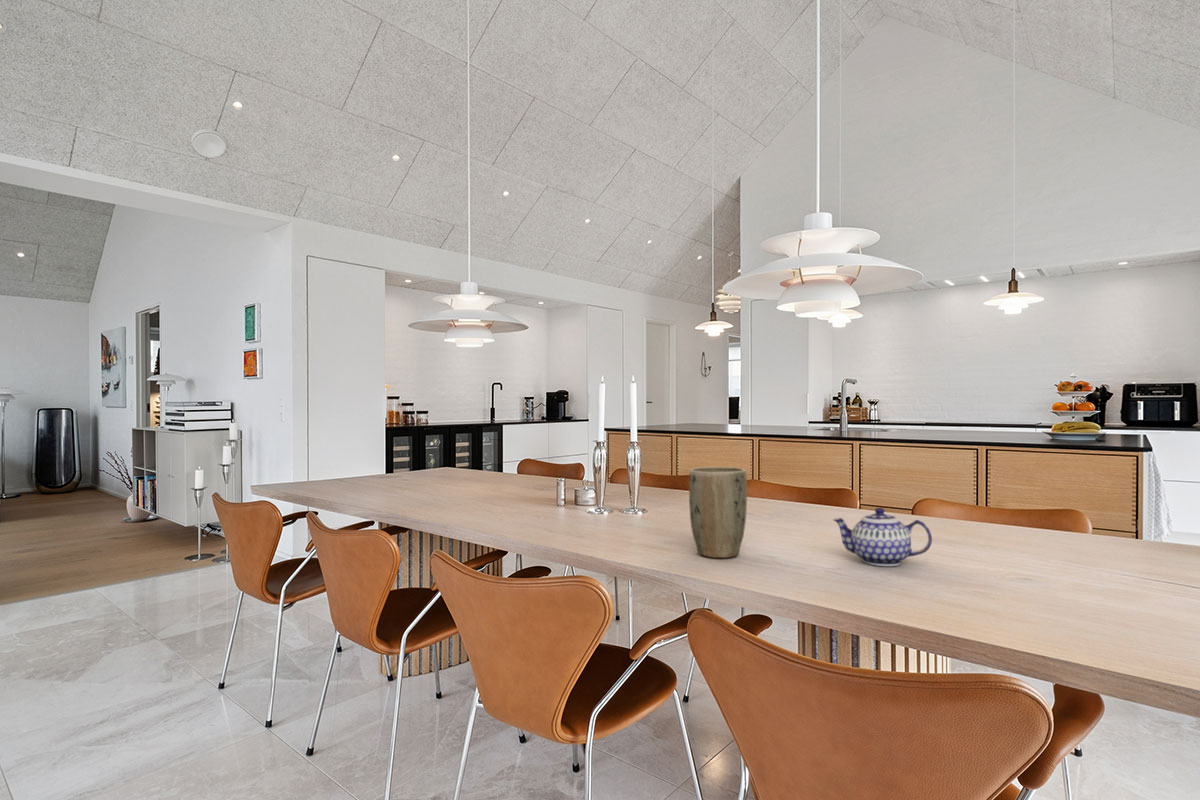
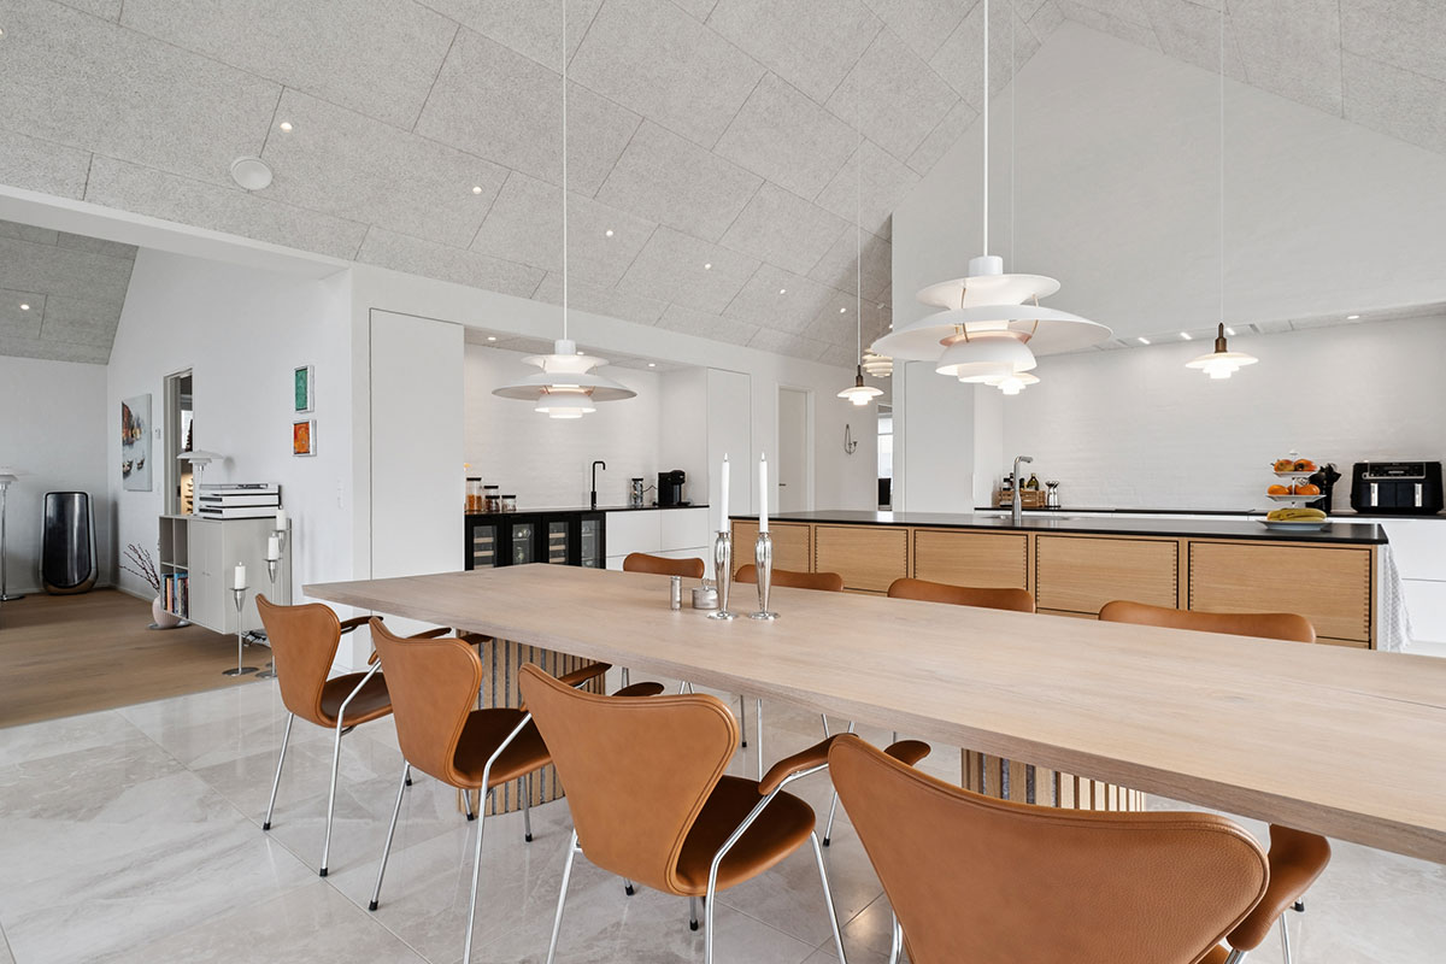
- teapot (881, 534)
- plant pot (718, 511)
